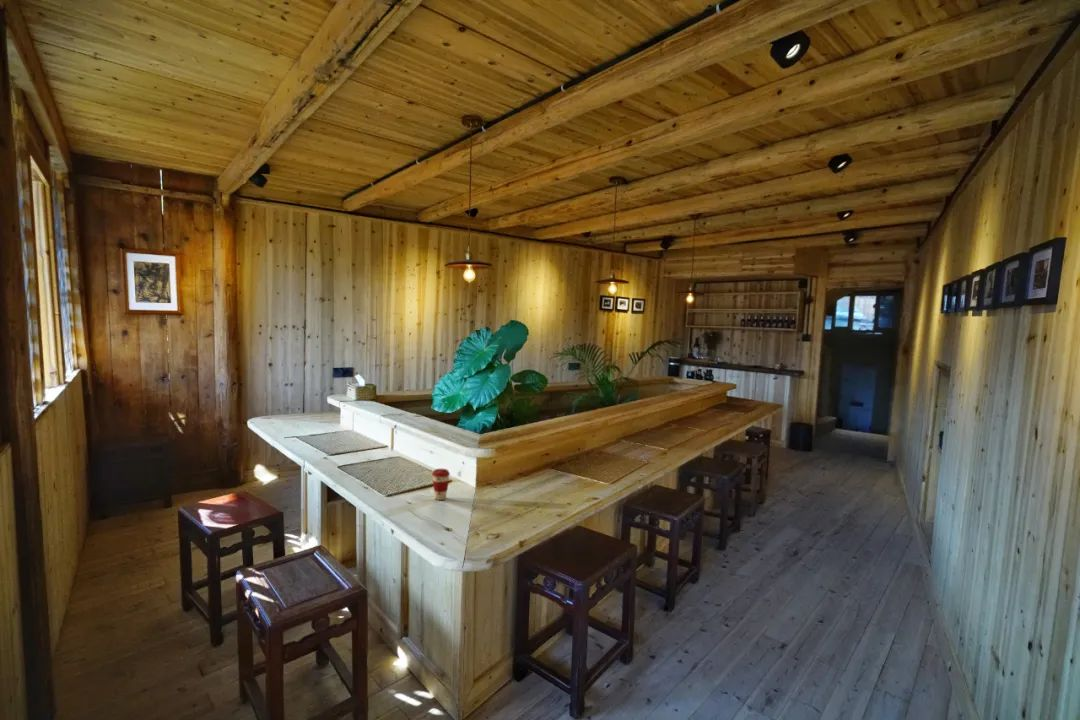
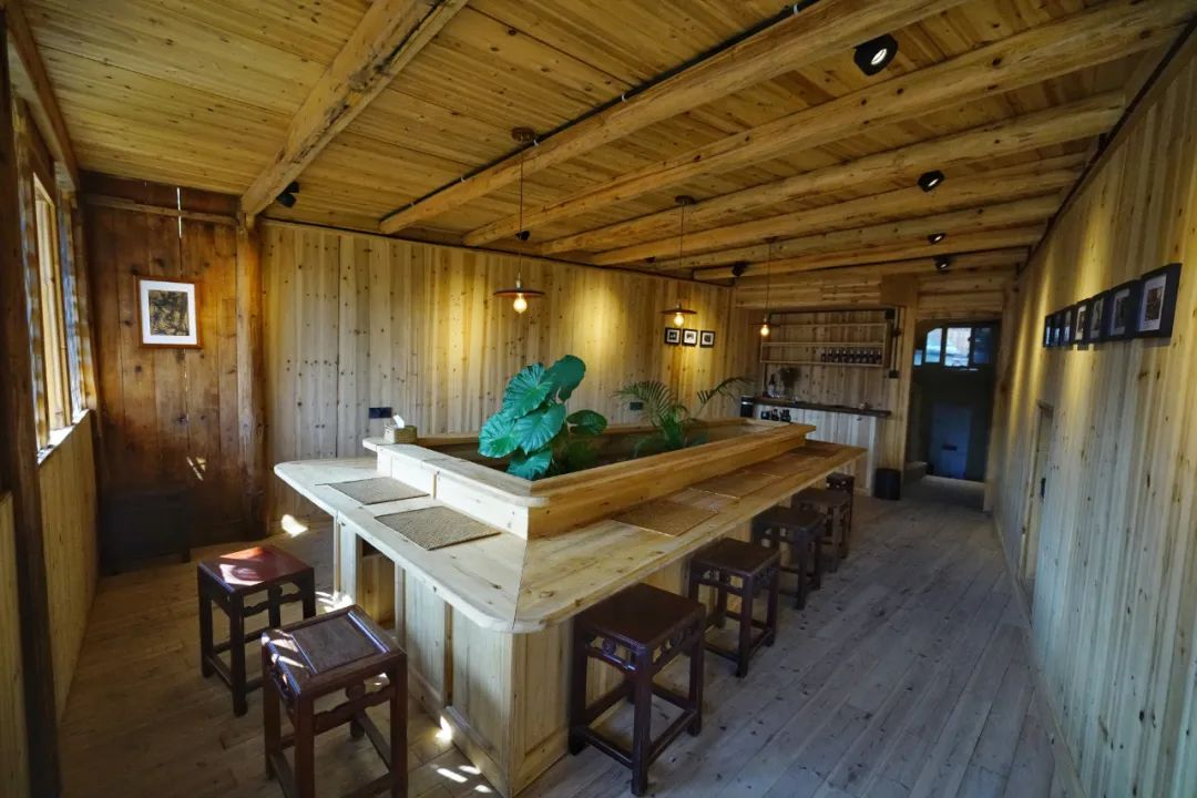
- coffee cup (440, 484)
